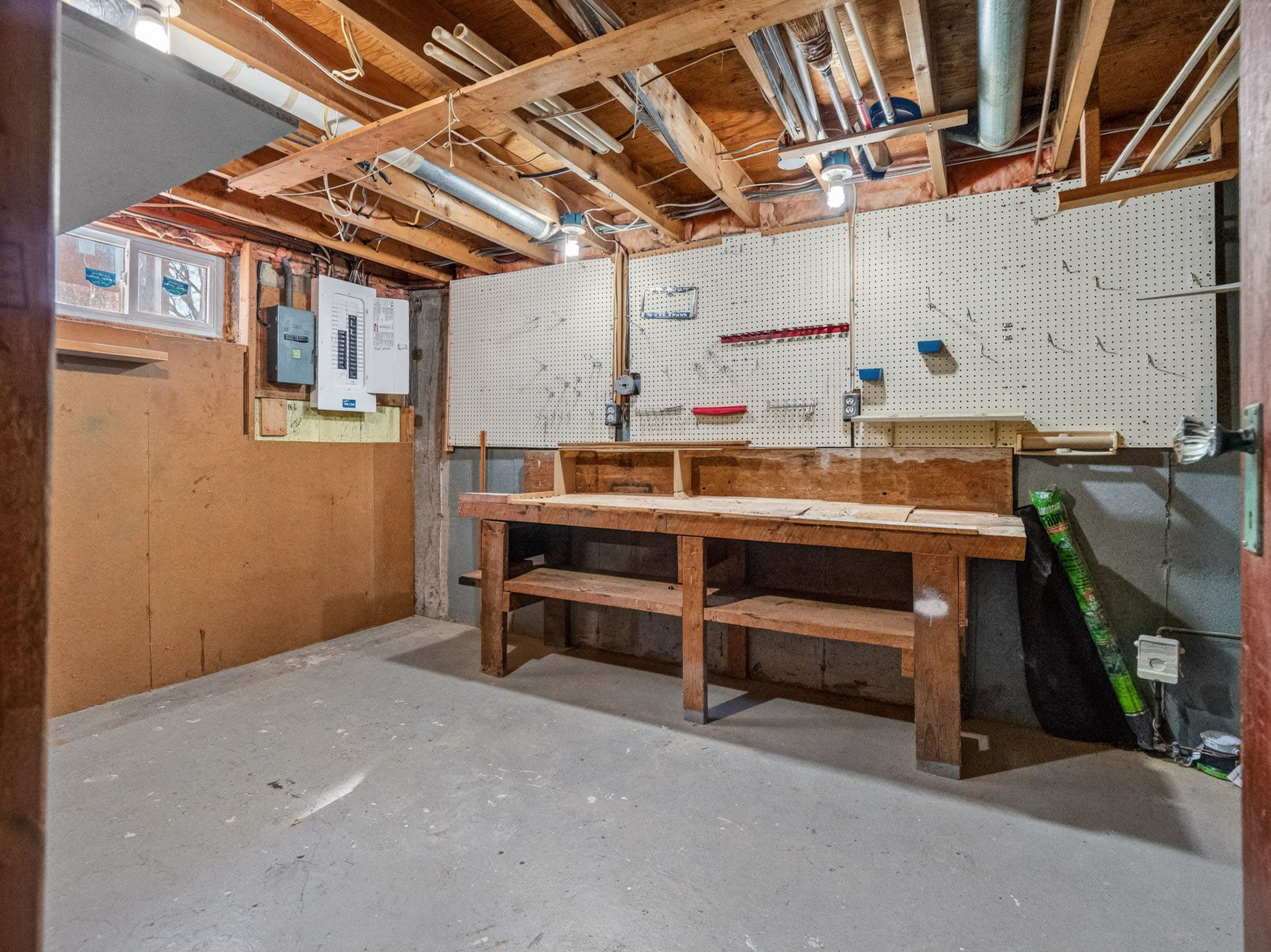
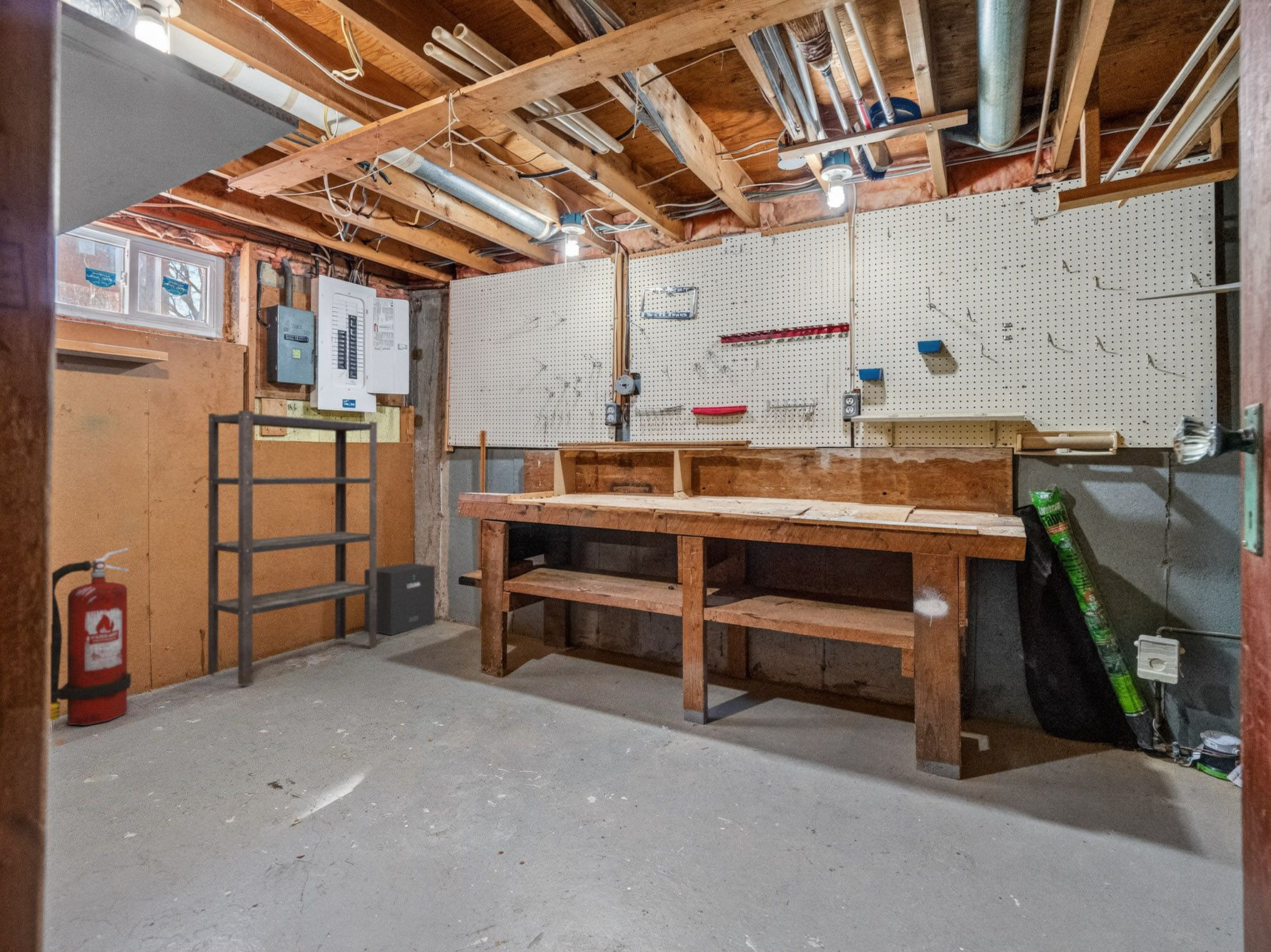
+ speaker (400, 597)
+ shelving unit (298, 538)
+ fire extinguisher (87, 635)
